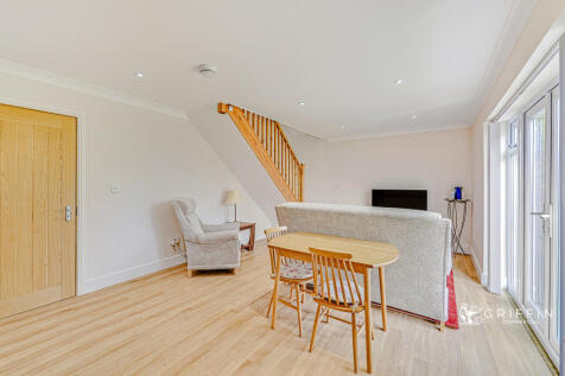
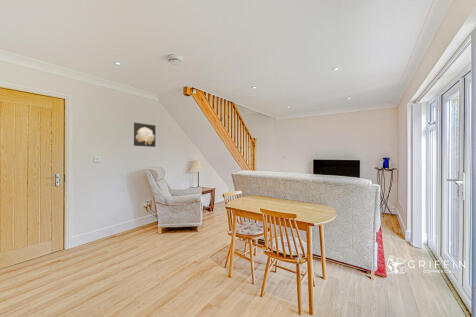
+ wall art (145, 135)
